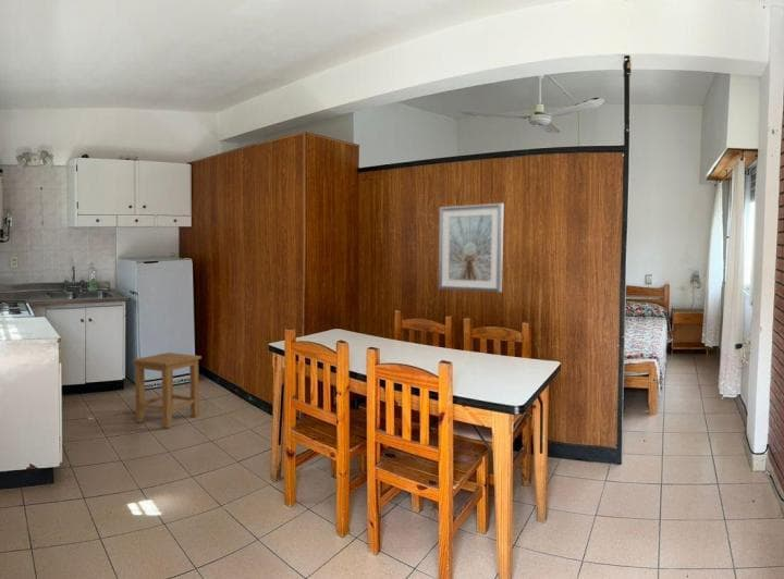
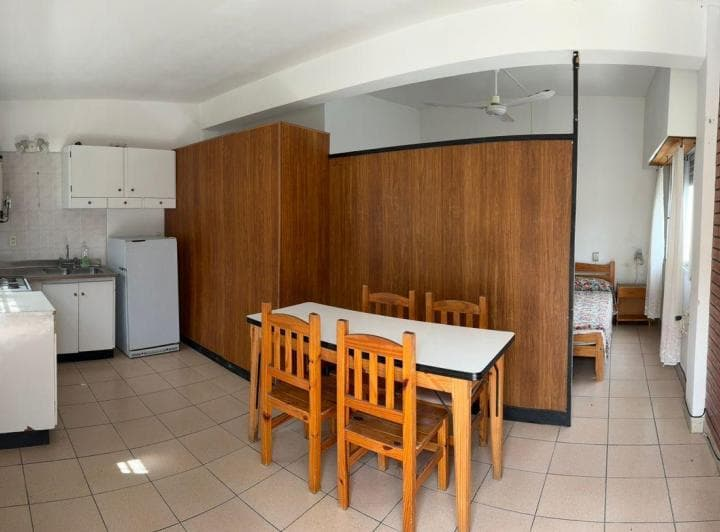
- picture frame (469, 248)
- stool (168, 389)
